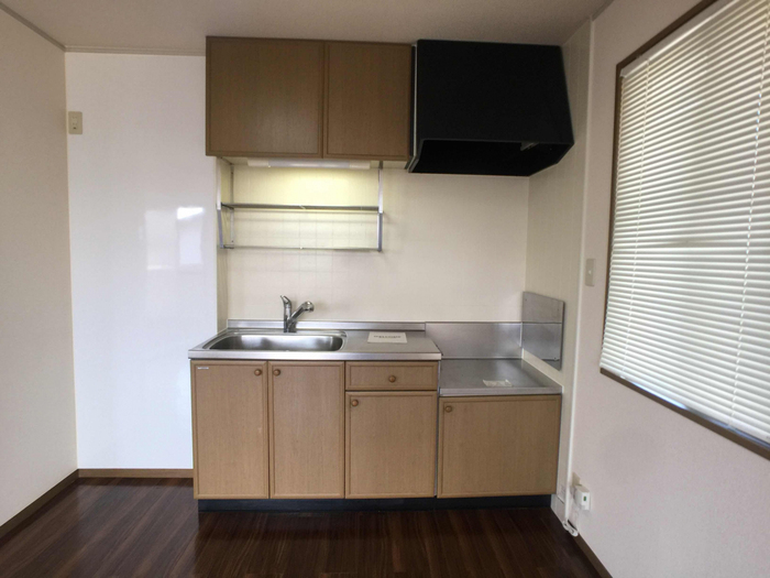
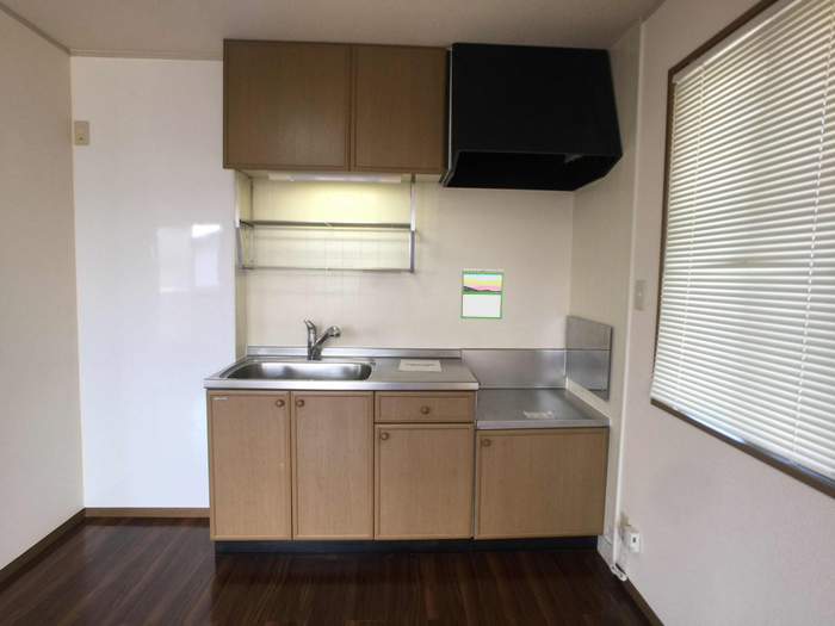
+ calendar (482, 293)
